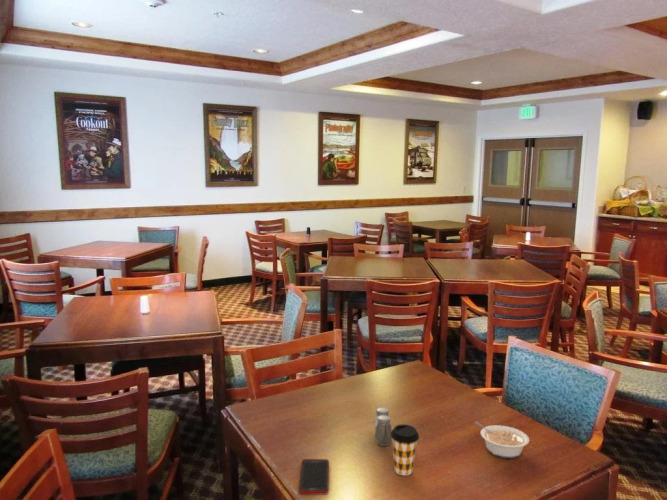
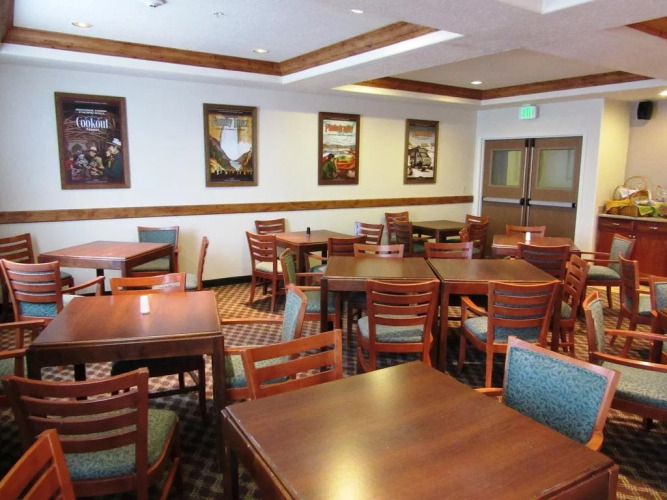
- salt and pepper shaker (382, 425)
- legume (502, 441)
- cell phone (314, 476)
- coffee cup (404, 450)
